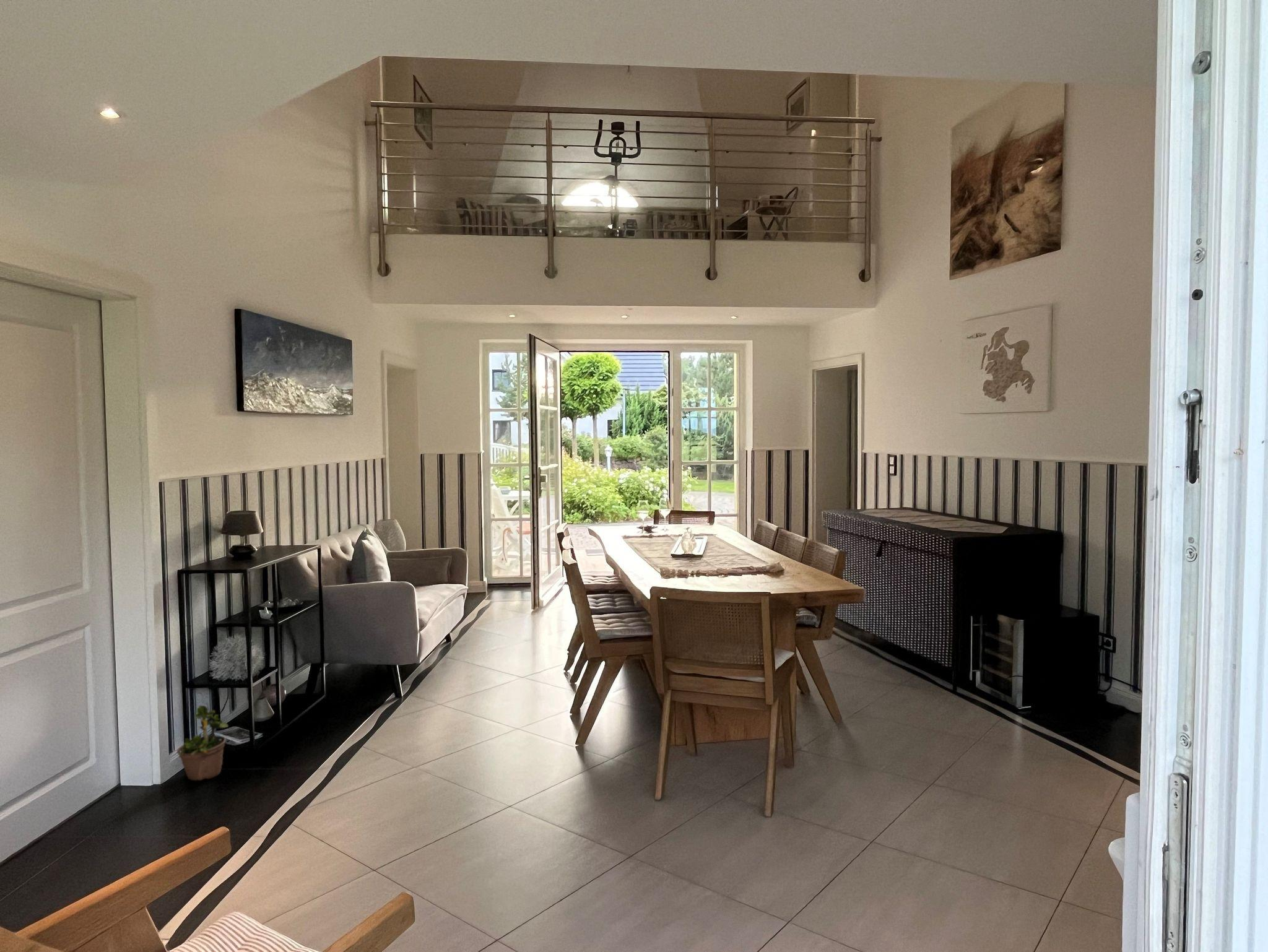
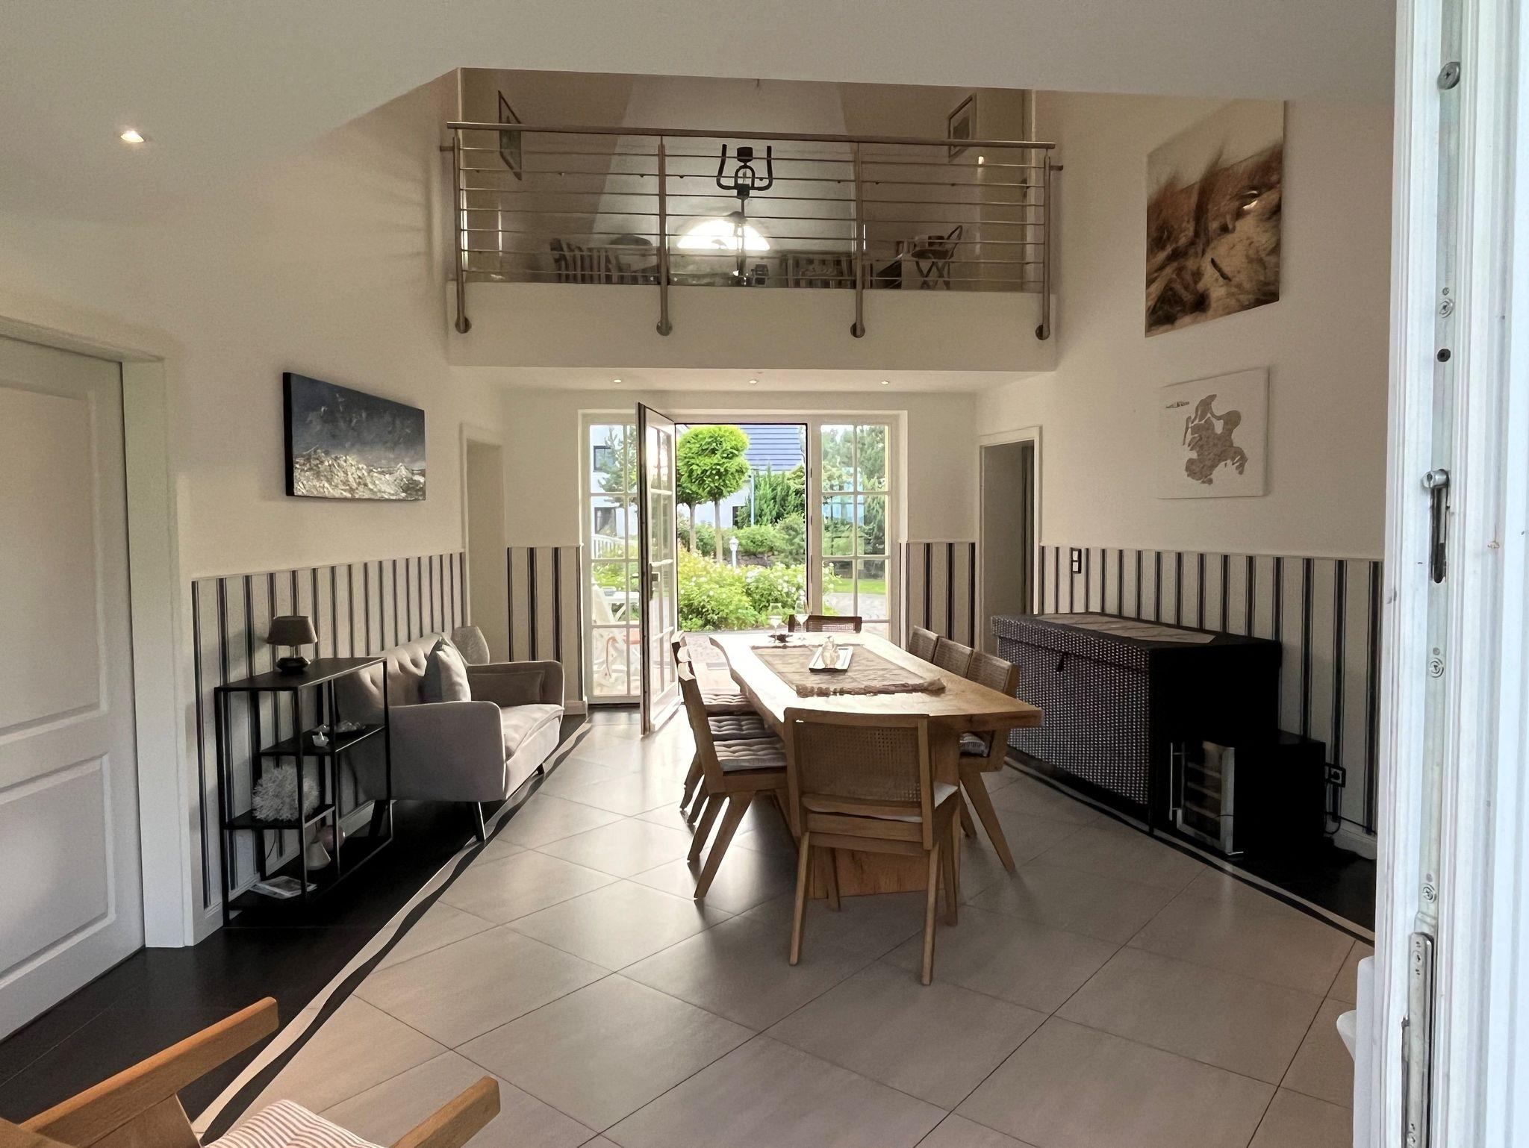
- potted plant (200, 735)
